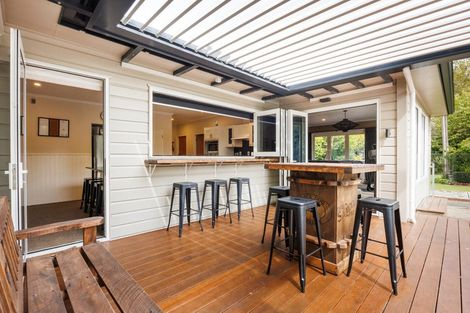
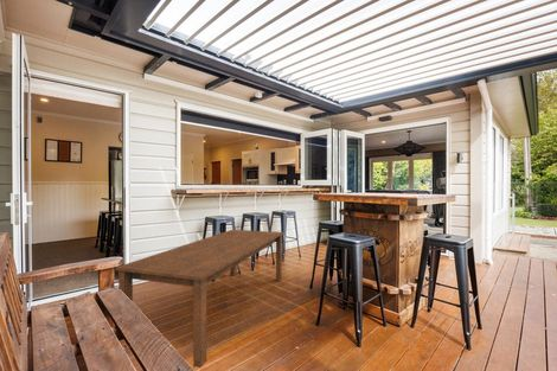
+ dining table (220, 274)
